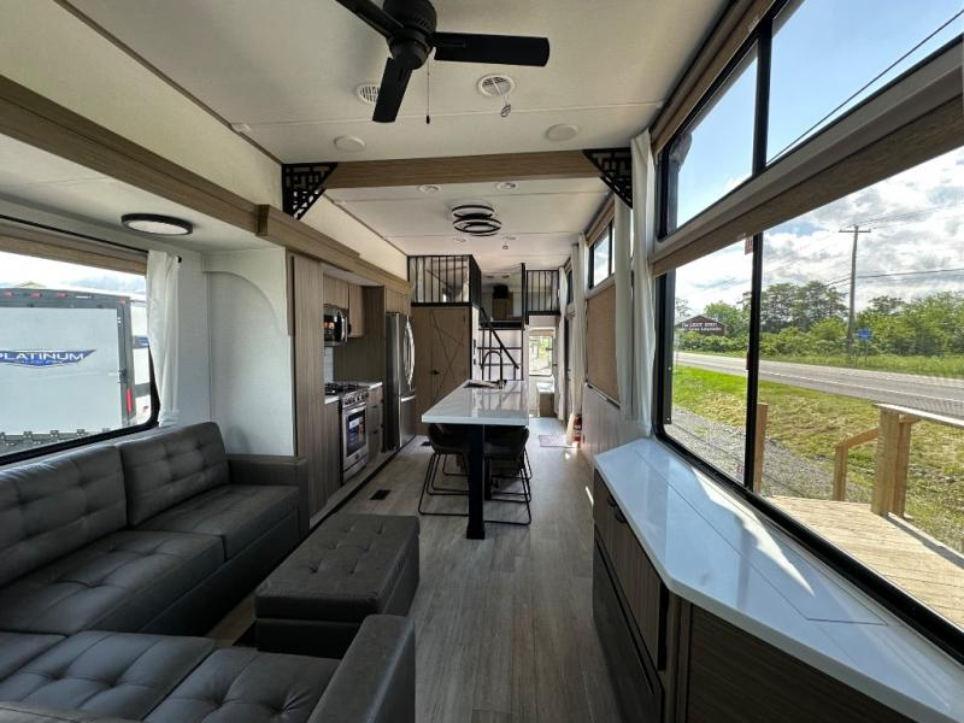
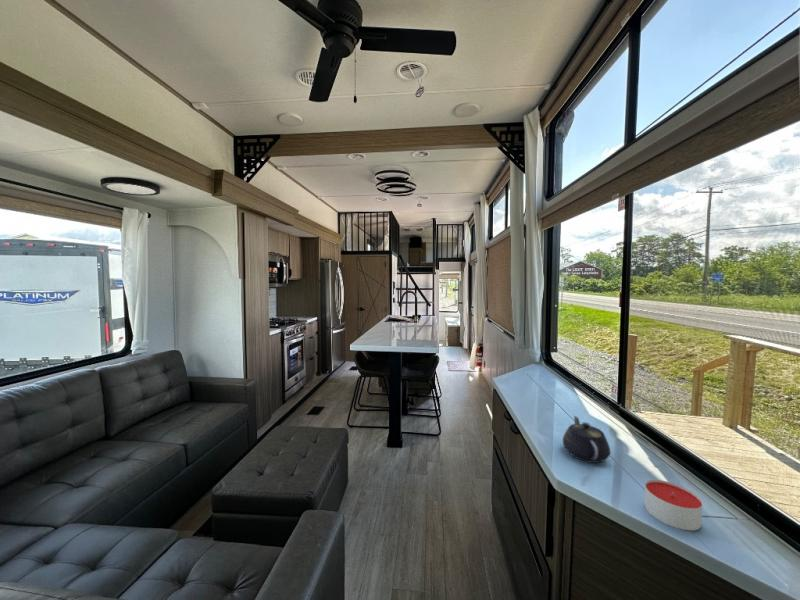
+ candle (672, 502)
+ teapot (585, 438)
